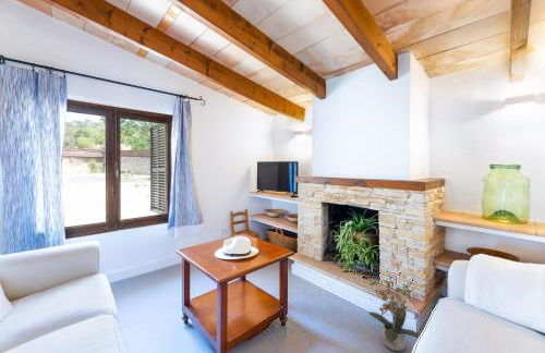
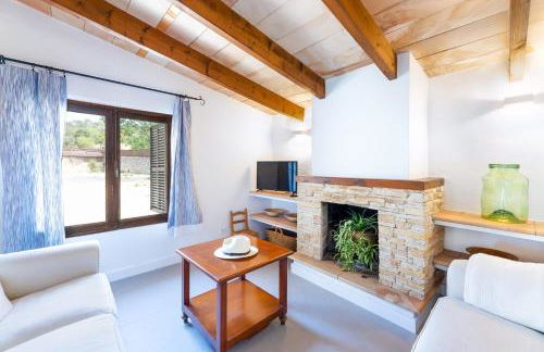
- potted plant (391, 311)
